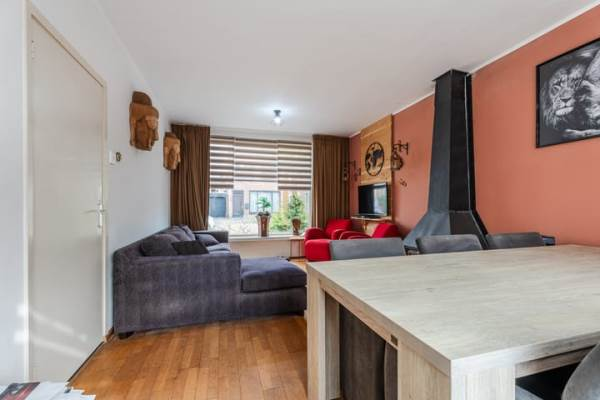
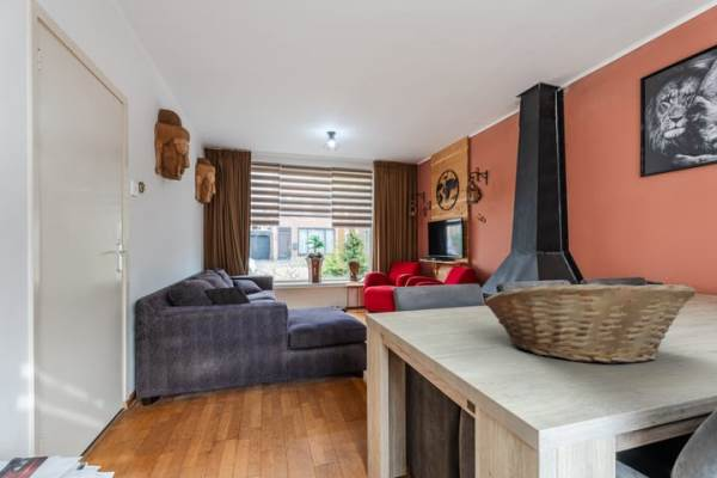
+ fruit basket (578, 312)
